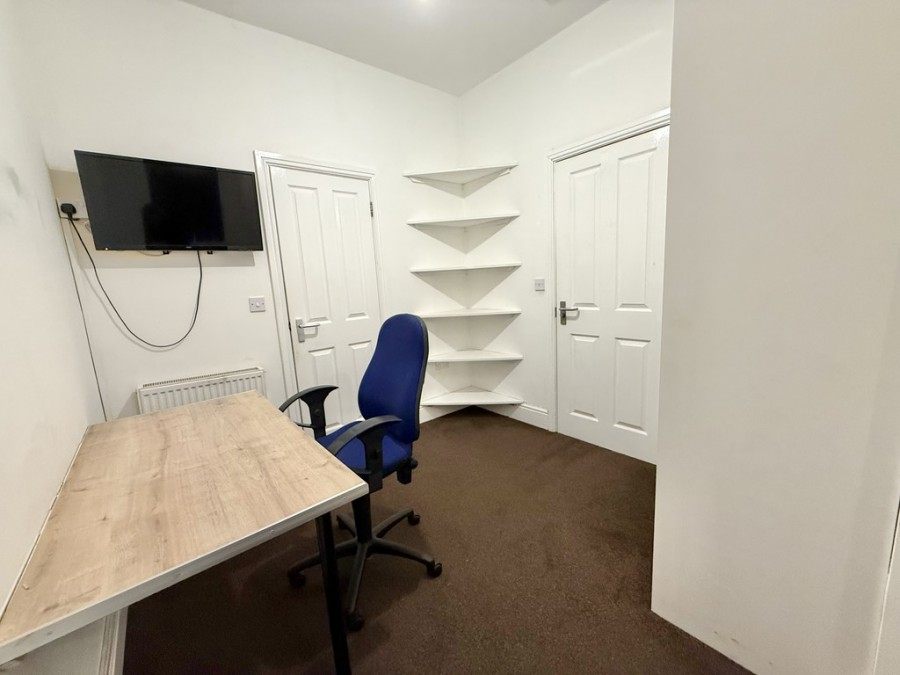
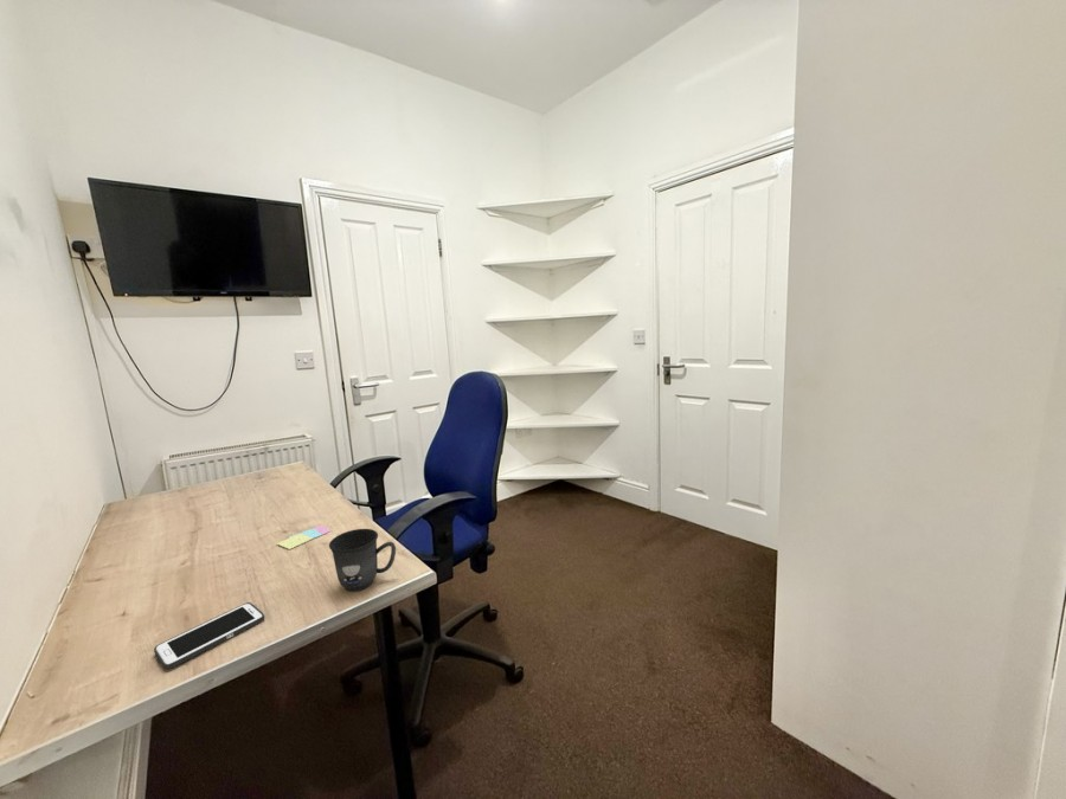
+ mug (365, 560)
+ cell phone (212, 632)
+ sticky notes (304, 536)
